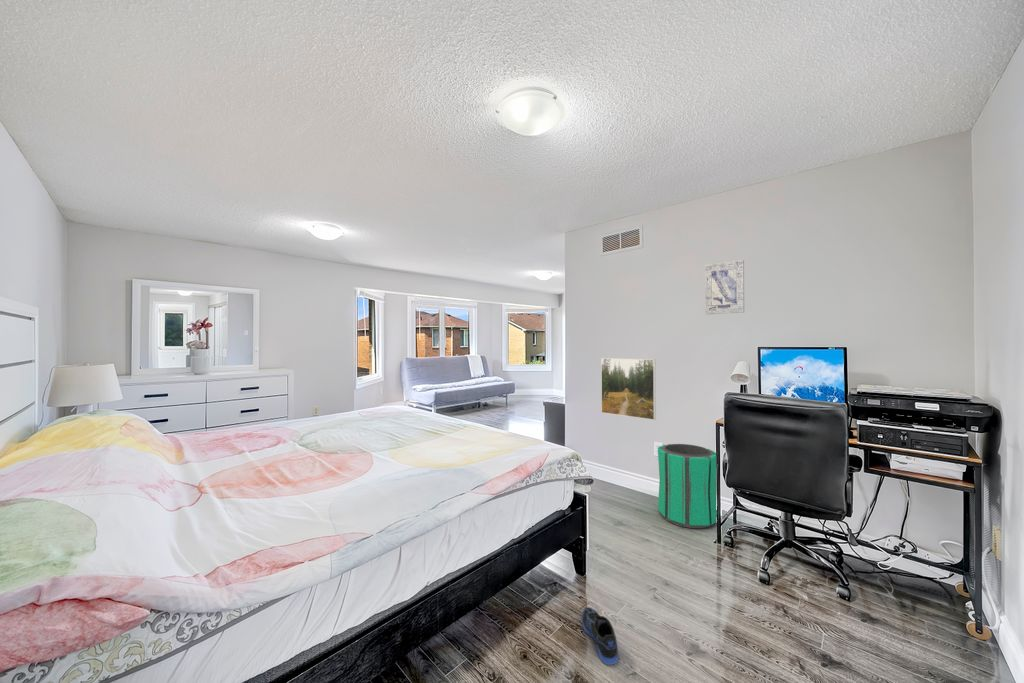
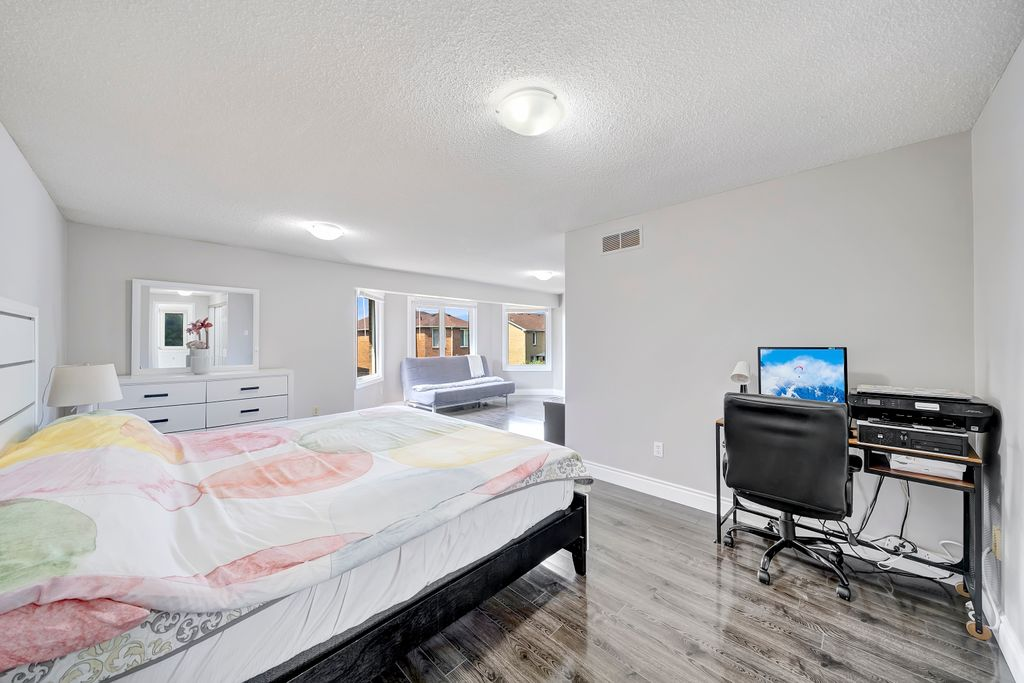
- wall art (724, 288)
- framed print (627, 387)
- sneaker (599, 625)
- trash can (687, 483)
